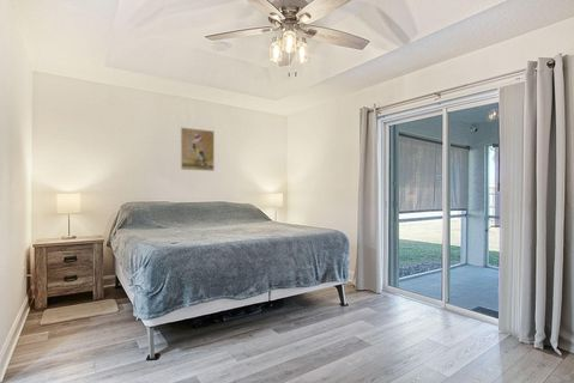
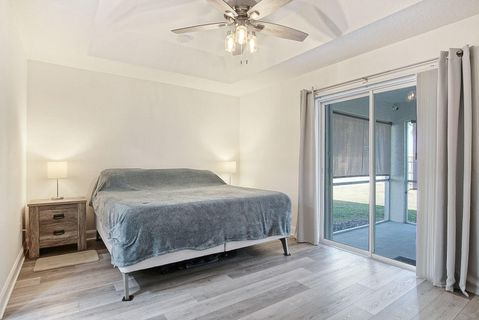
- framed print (198, 150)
